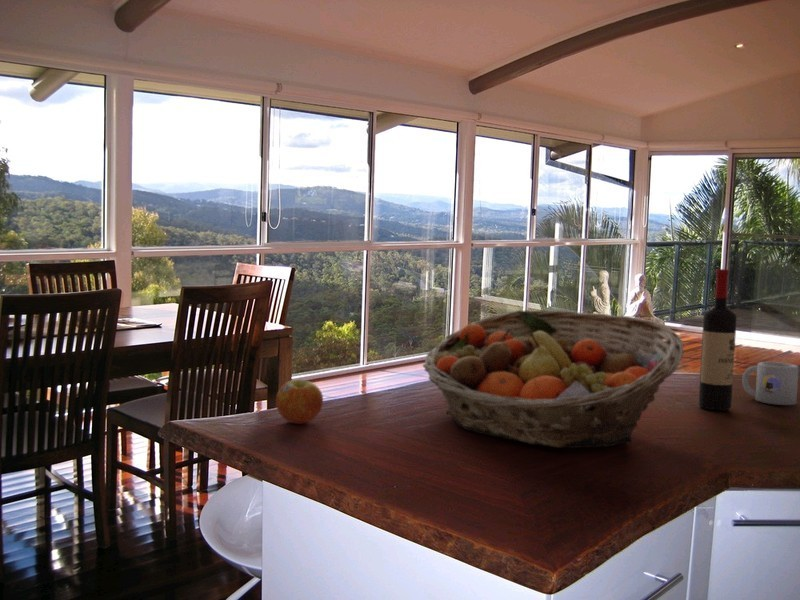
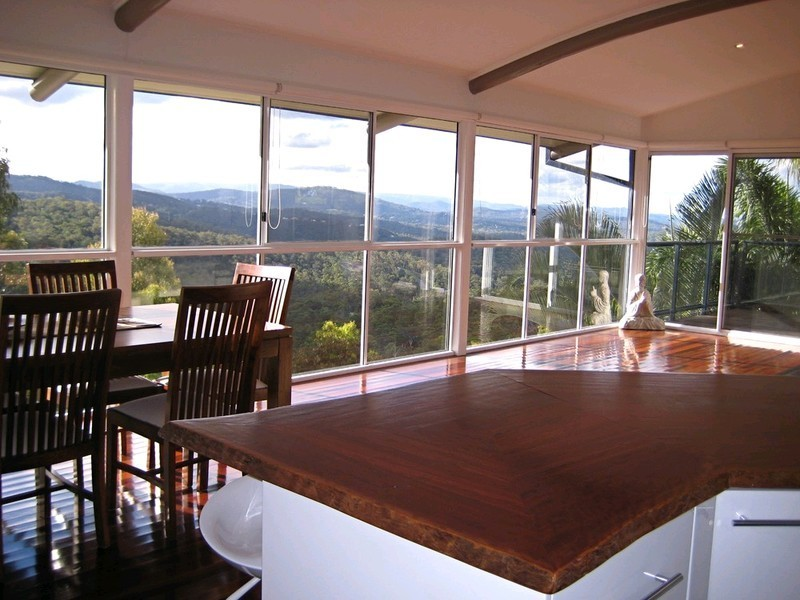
- wine bottle (718, 339)
- mug (768, 381)
- fruit basket (546, 371)
- apple (298, 401)
